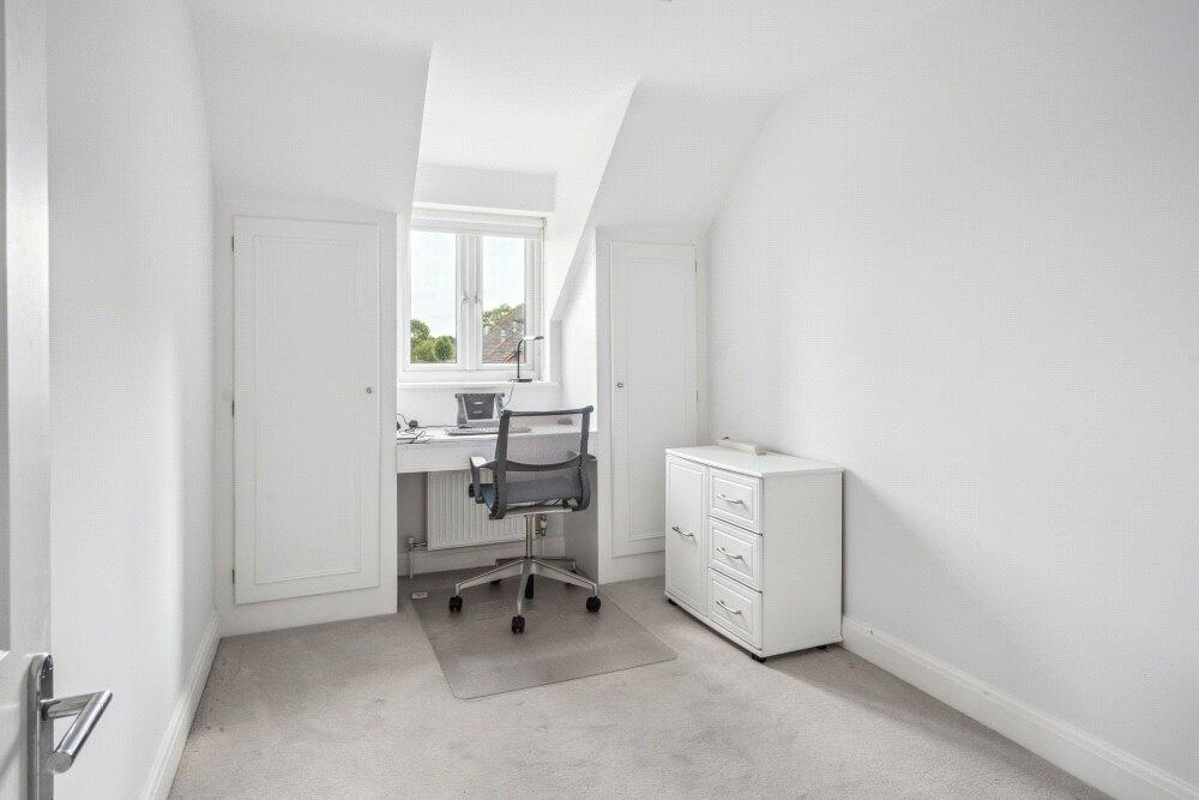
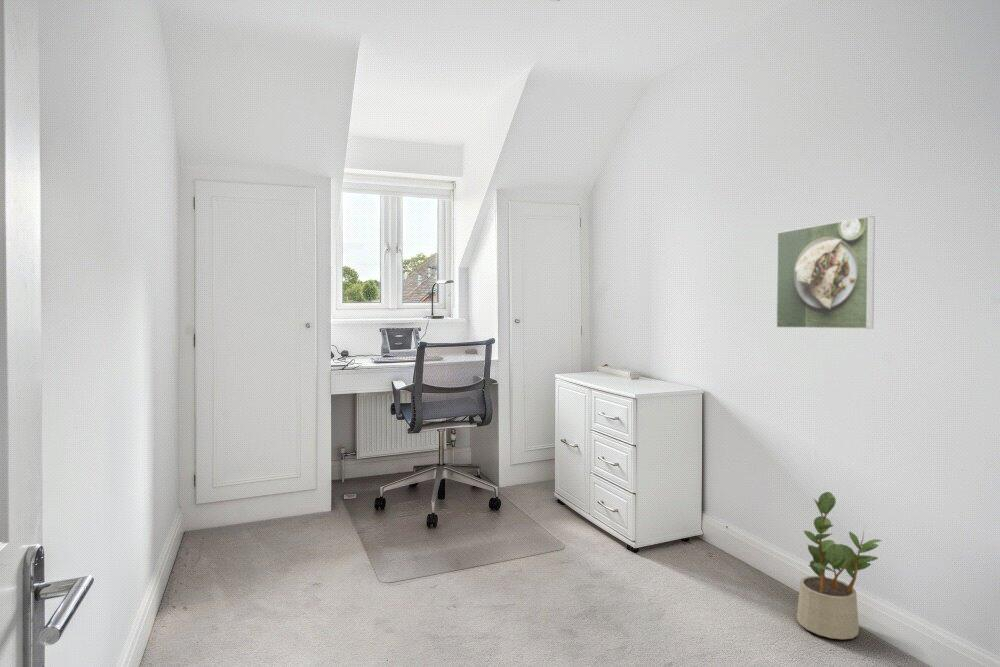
+ potted plant (837, 560)
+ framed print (821, 276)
